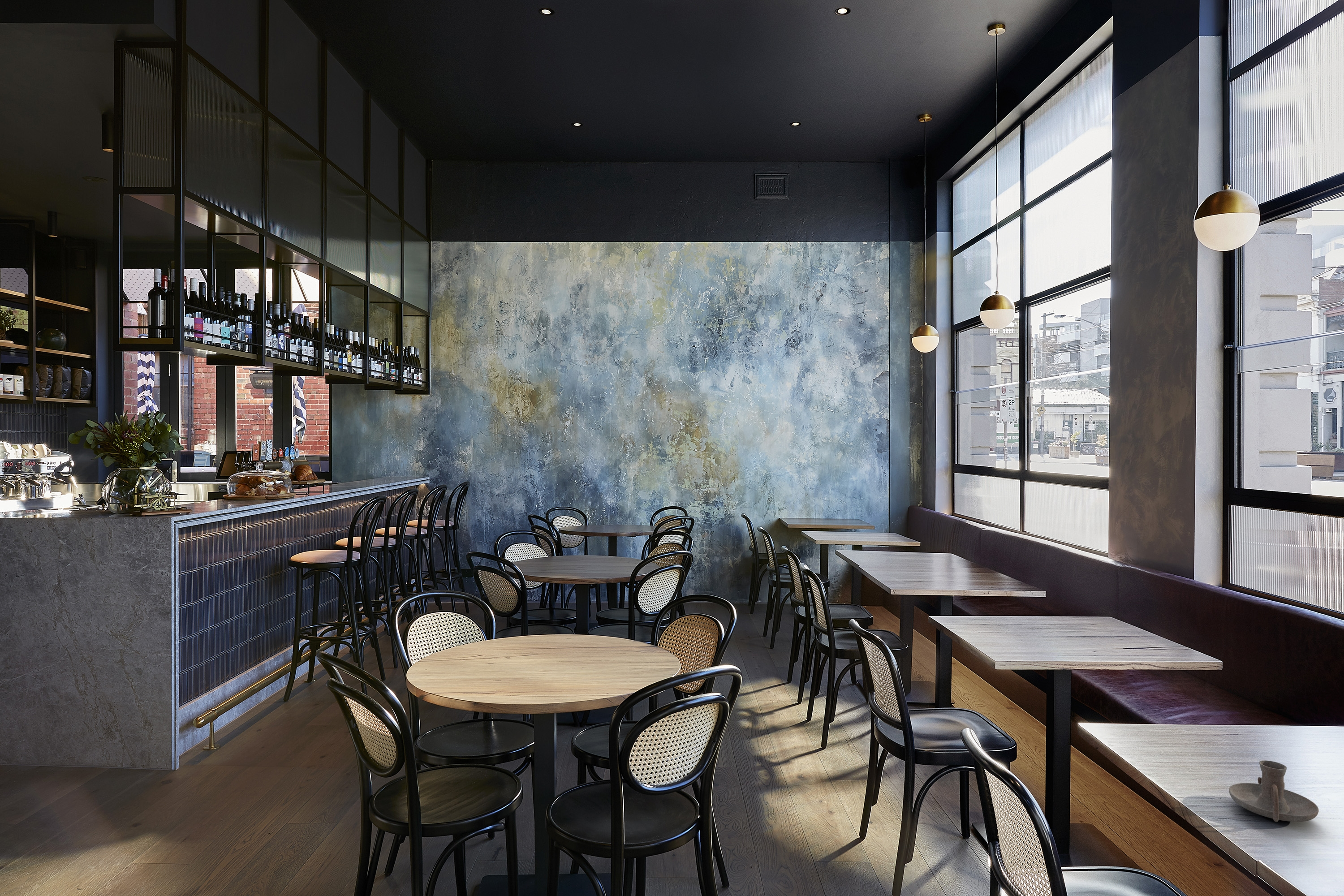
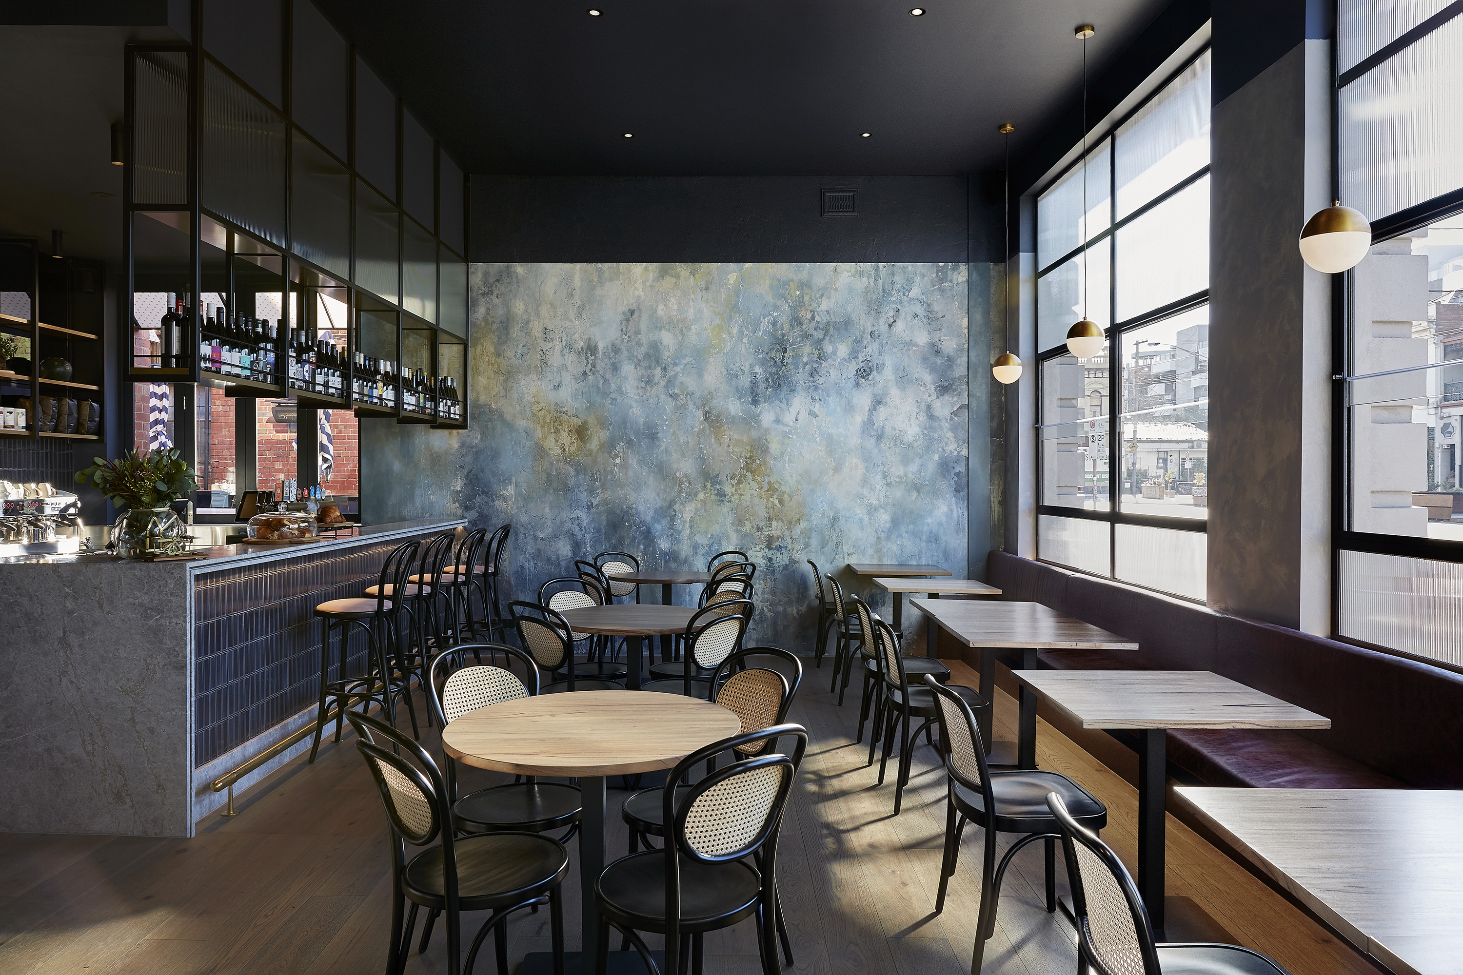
- candle holder (1273, 791)
